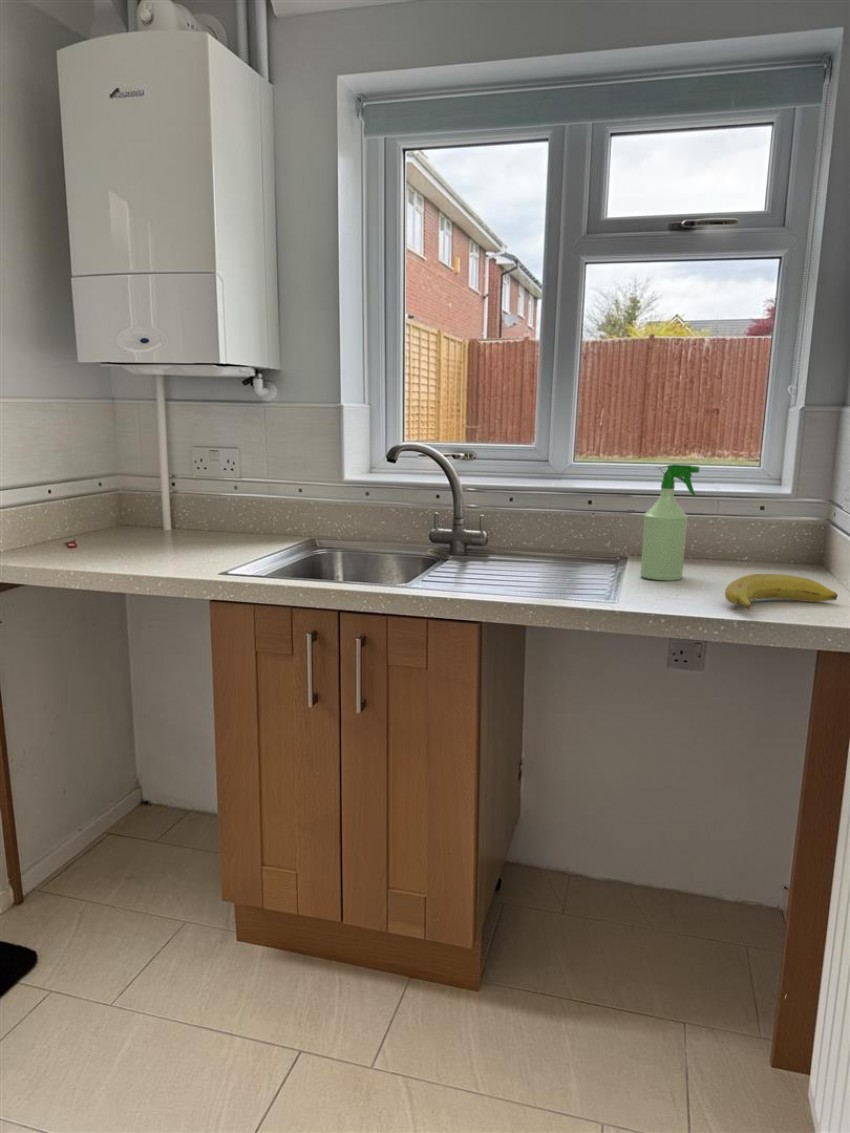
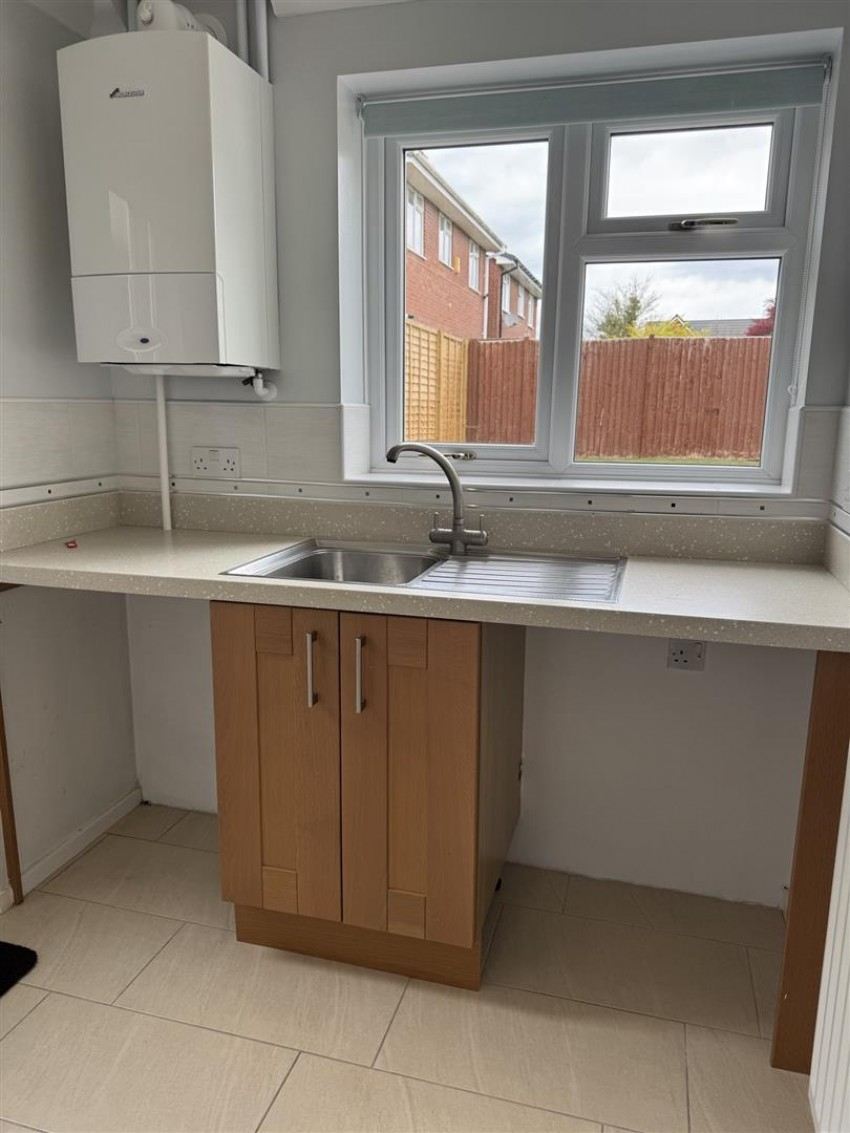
- spray bottle (665, 521)
- fruit (784, 594)
